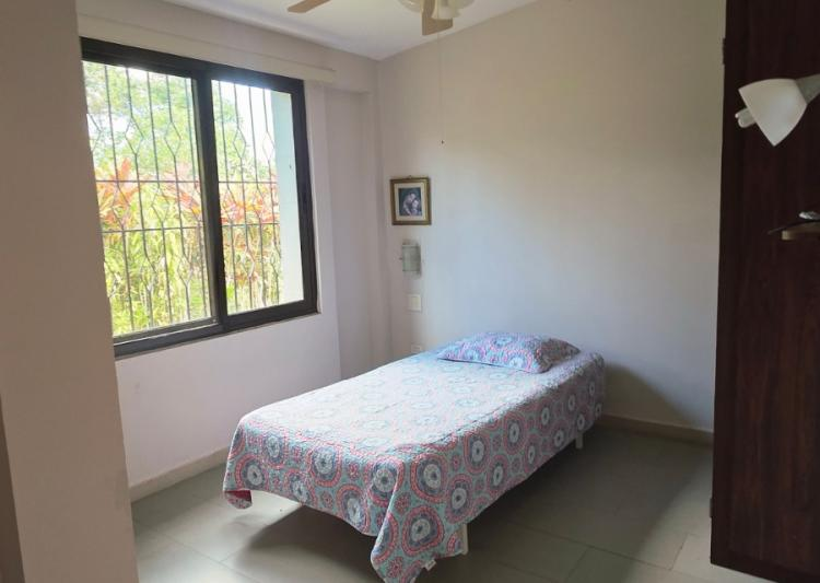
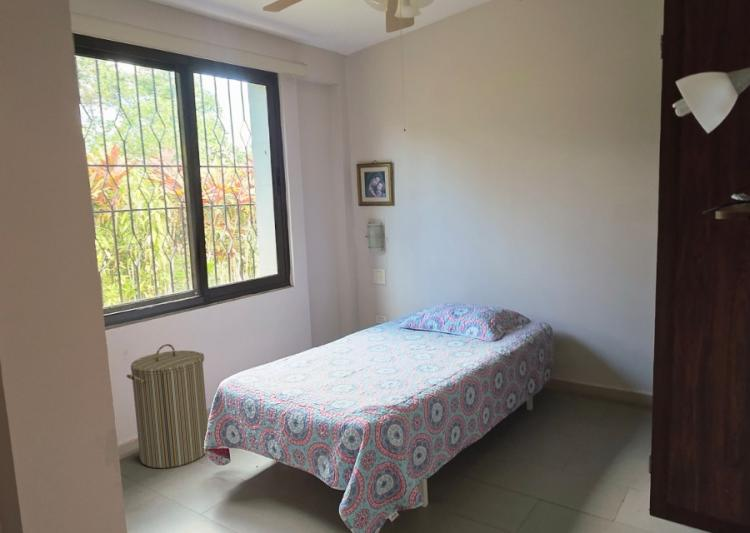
+ laundry hamper (171, 399)
